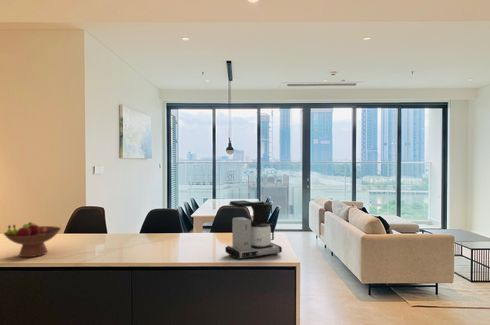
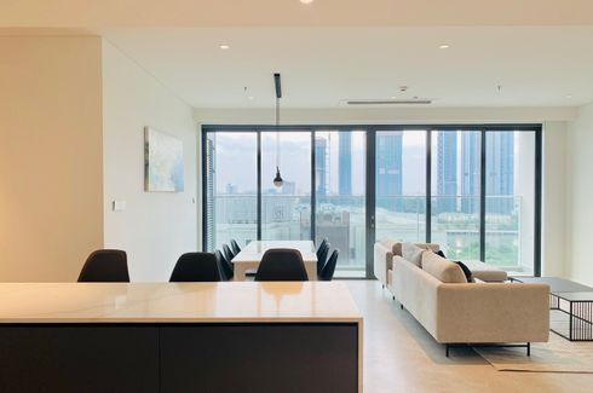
- coffee maker (253, 227)
- fruit bowl (33, 238)
